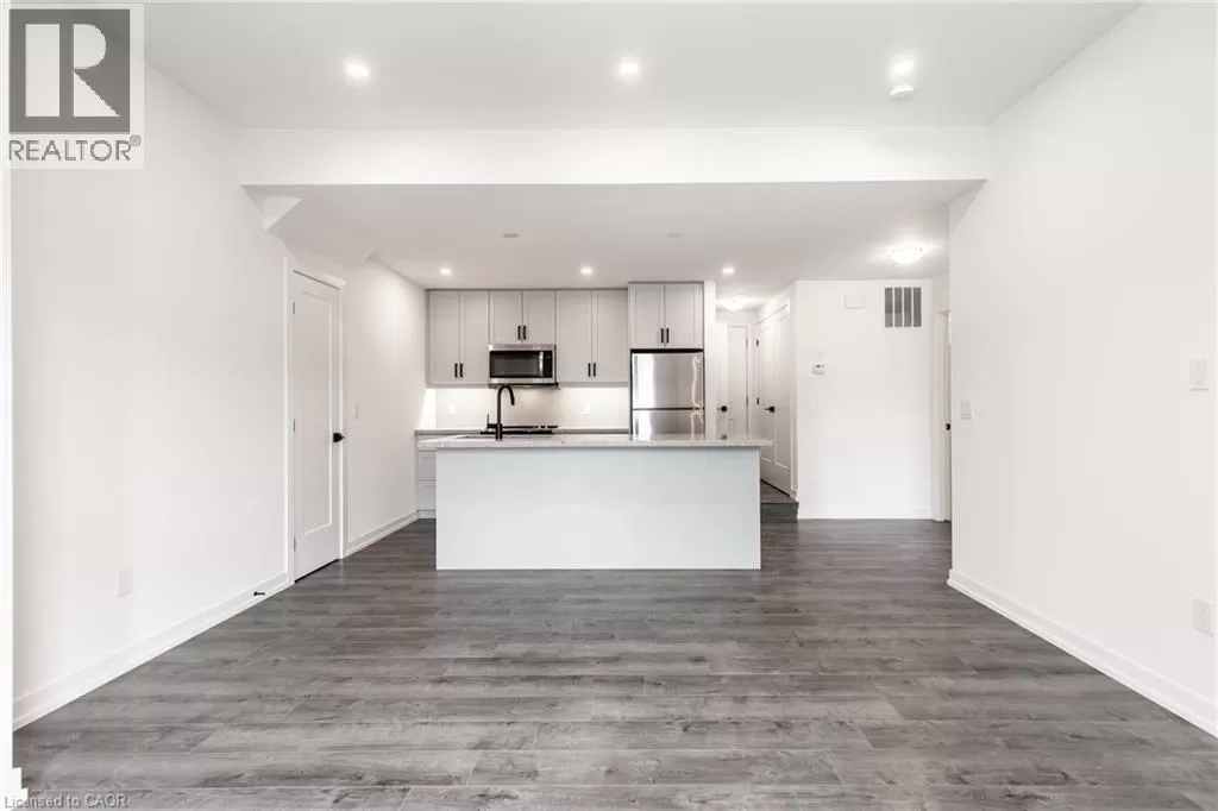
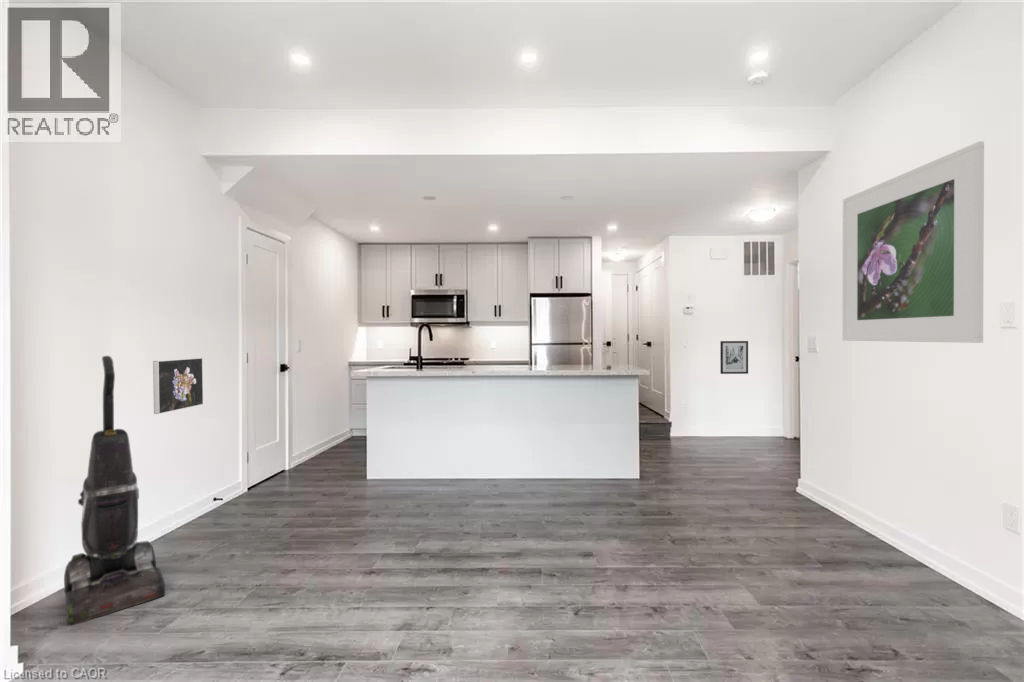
+ vacuum cleaner (112, 475)
+ wall art (734, 357)
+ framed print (179, 384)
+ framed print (900, 258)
